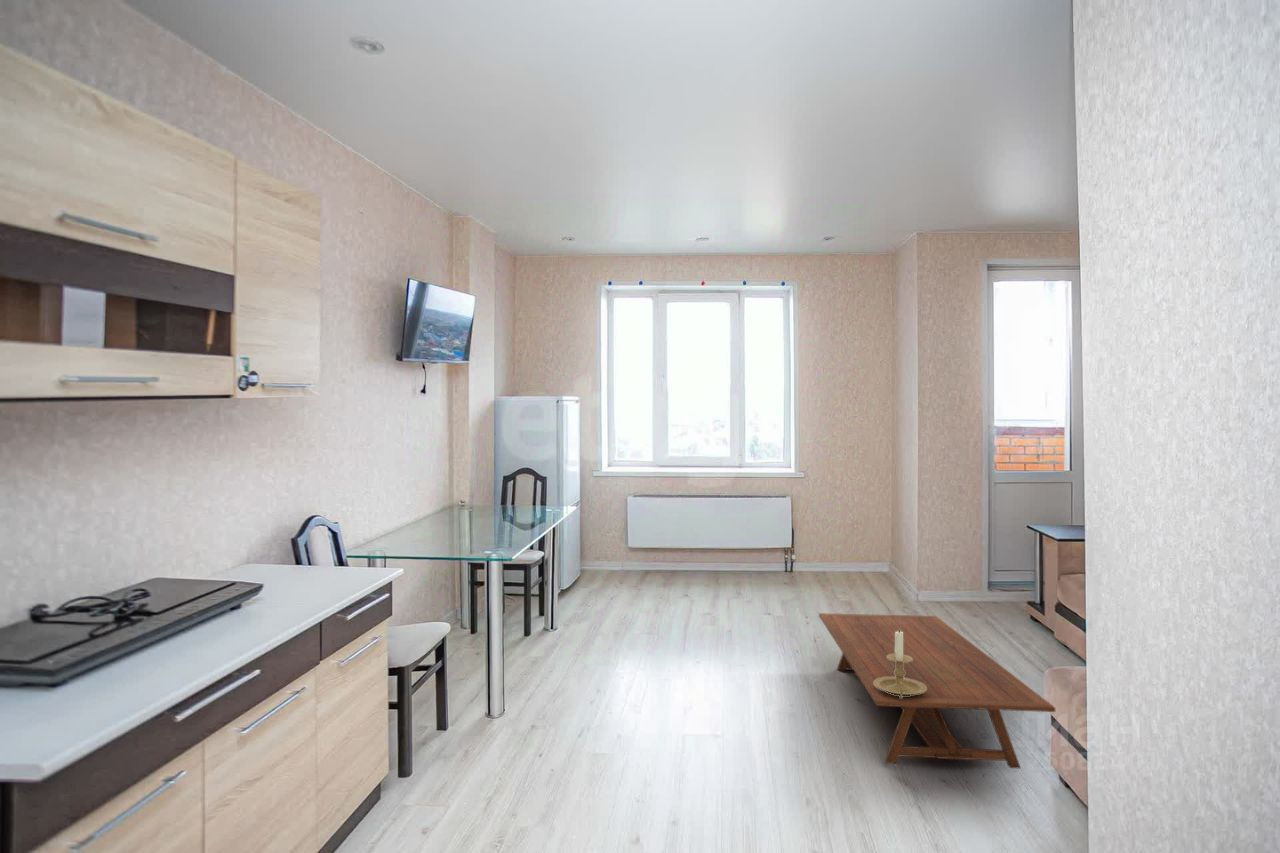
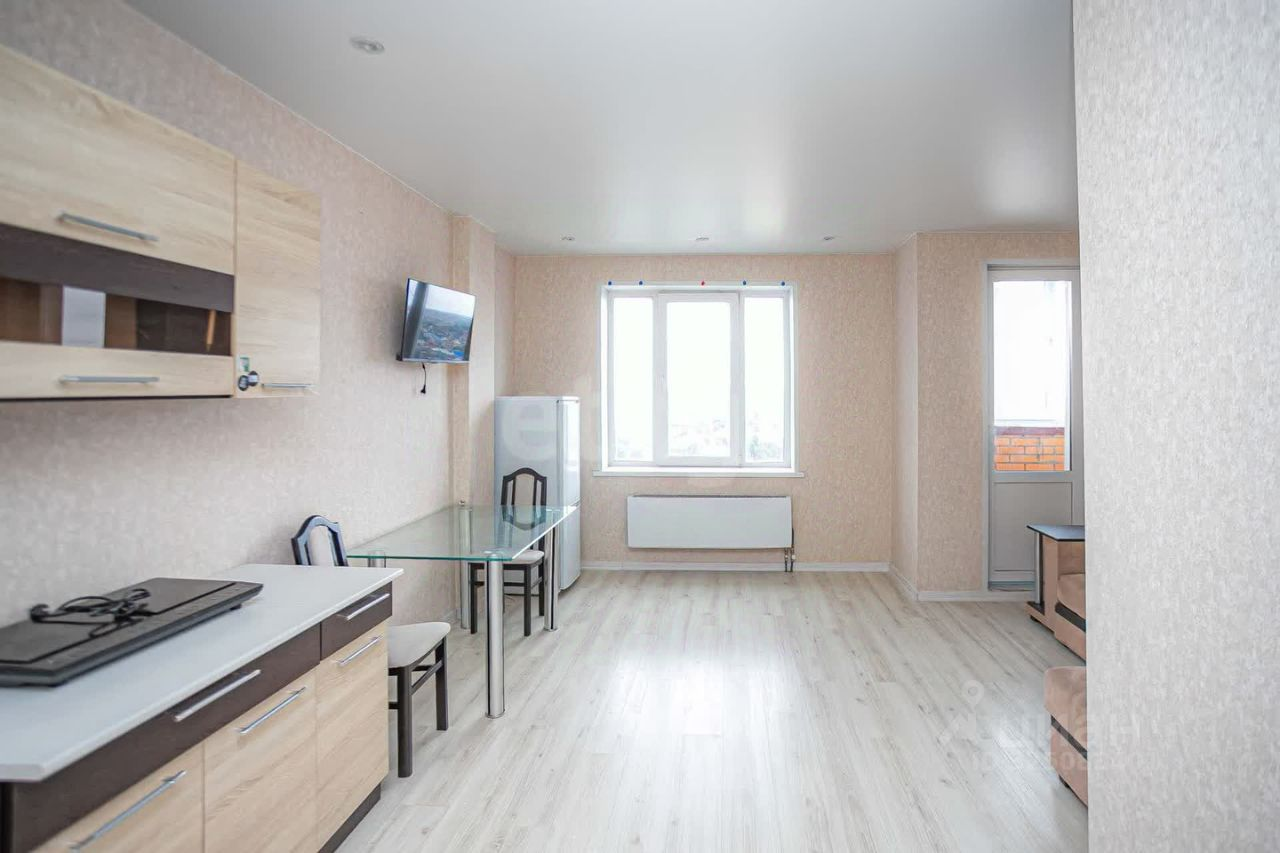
- candle holder (899, 659)
- coffee table (912, 679)
